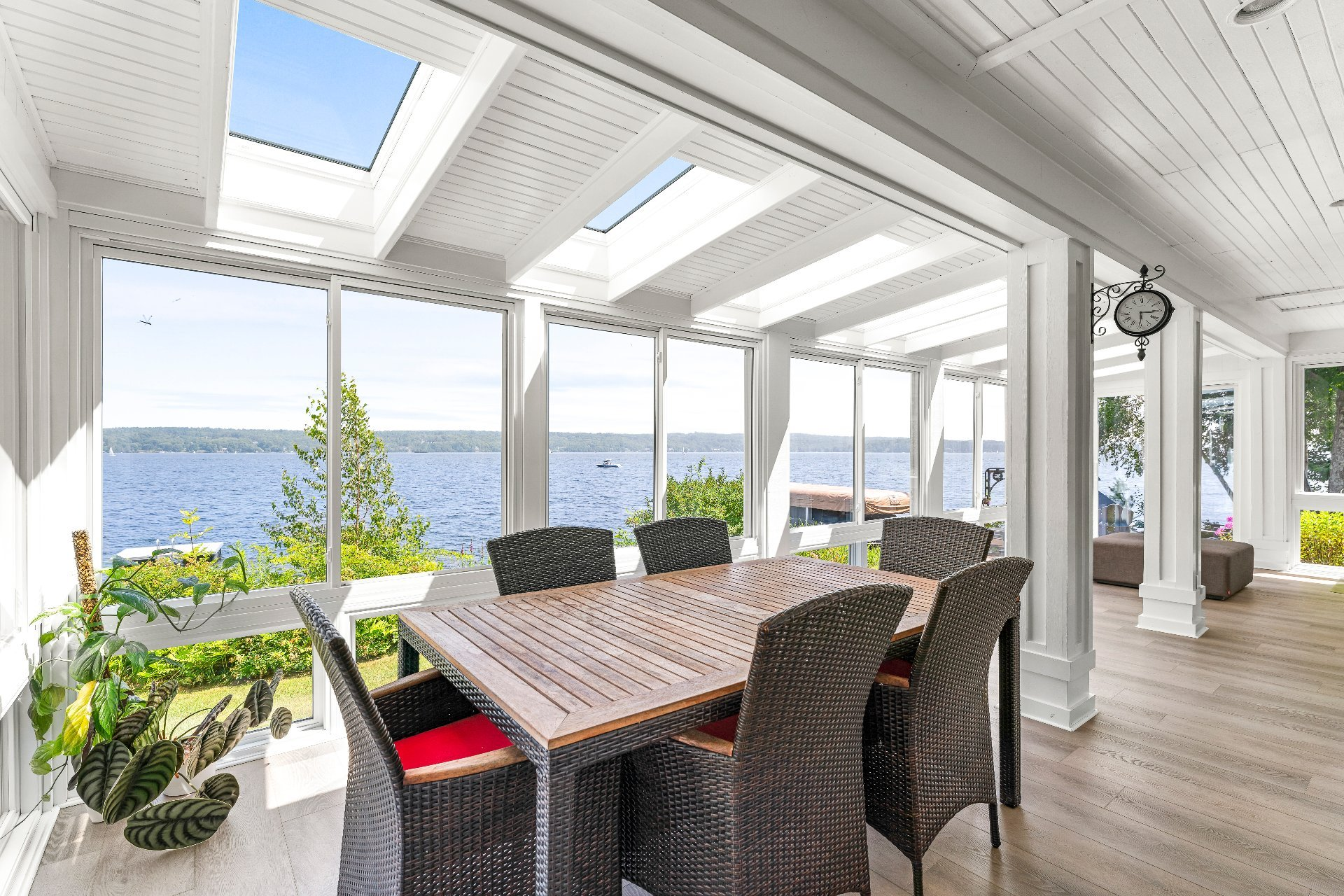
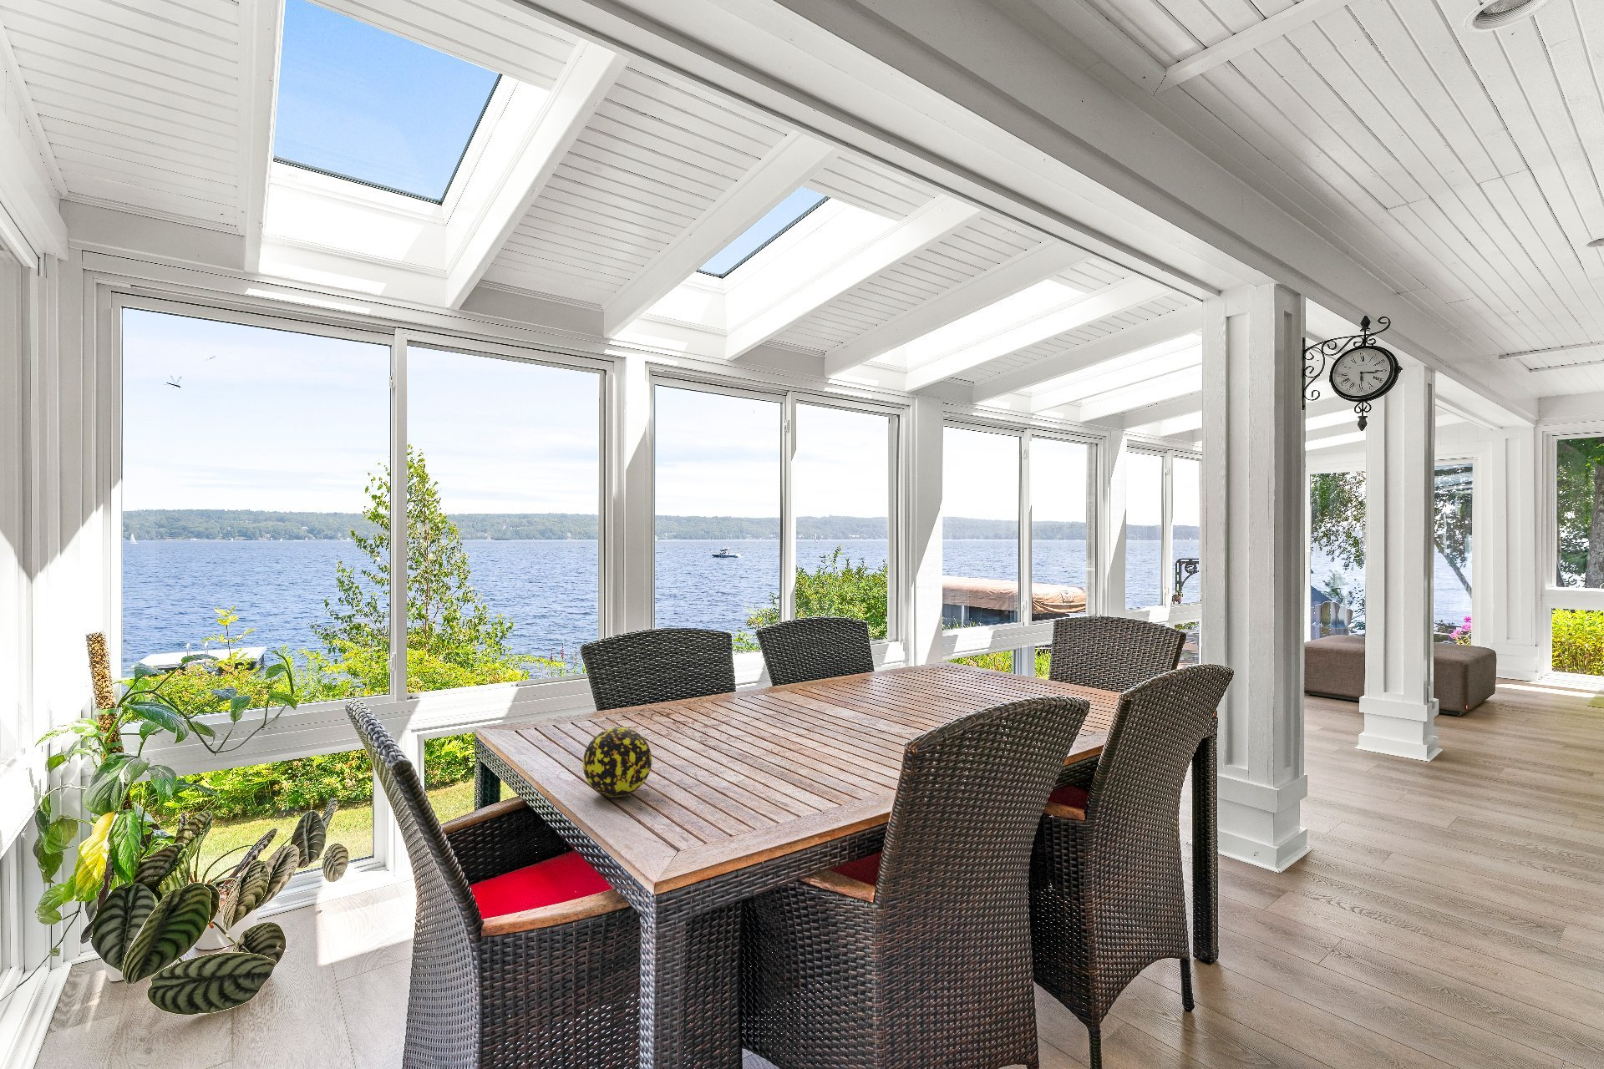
+ decorative ball (617, 761)
